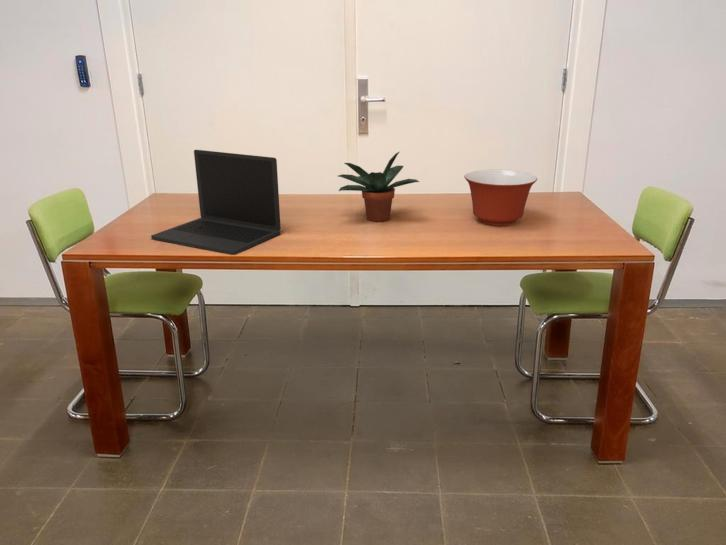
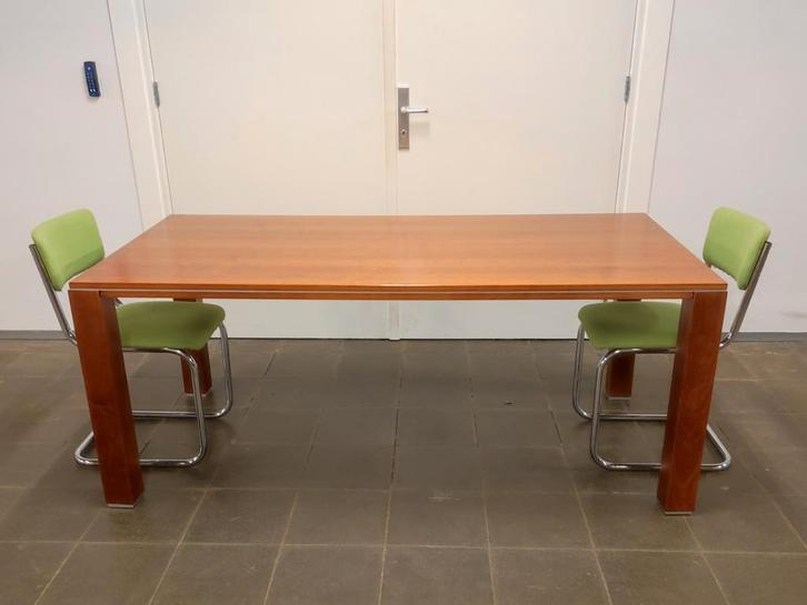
- laptop (212, 198)
- potted plant (377, 185)
- mixing bowl (498, 198)
